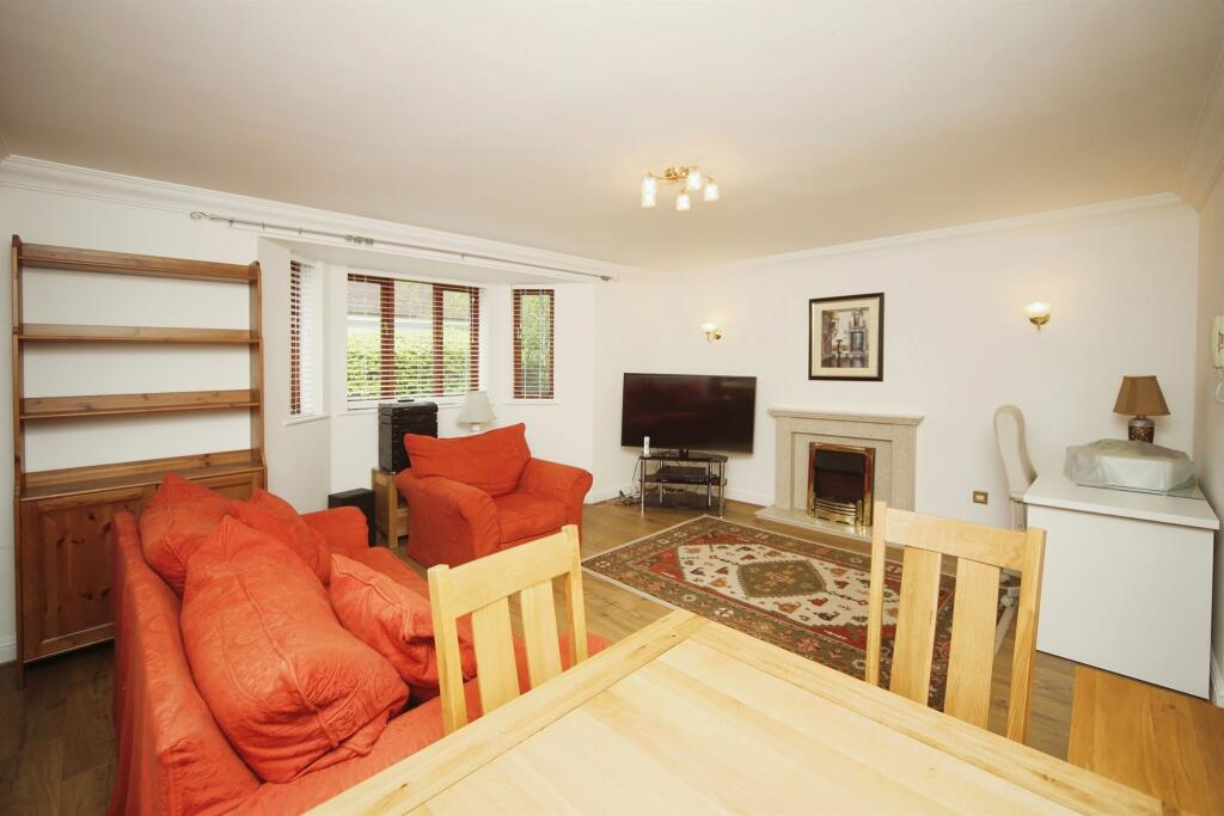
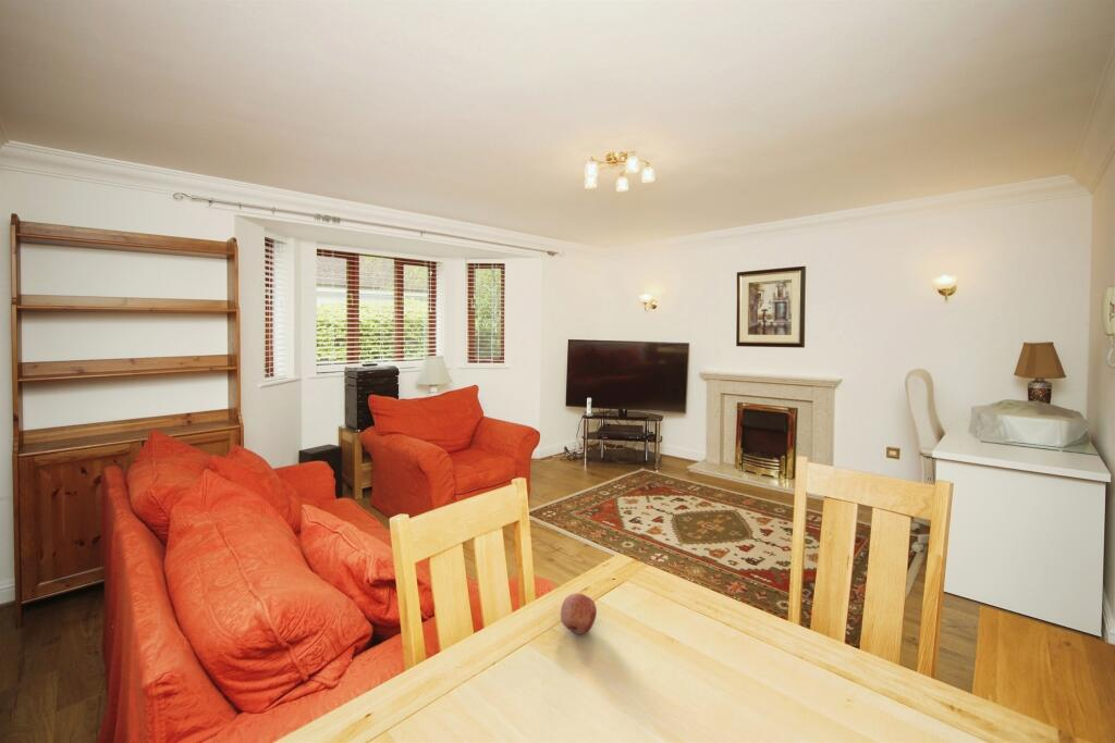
+ fruit (578, 612)
